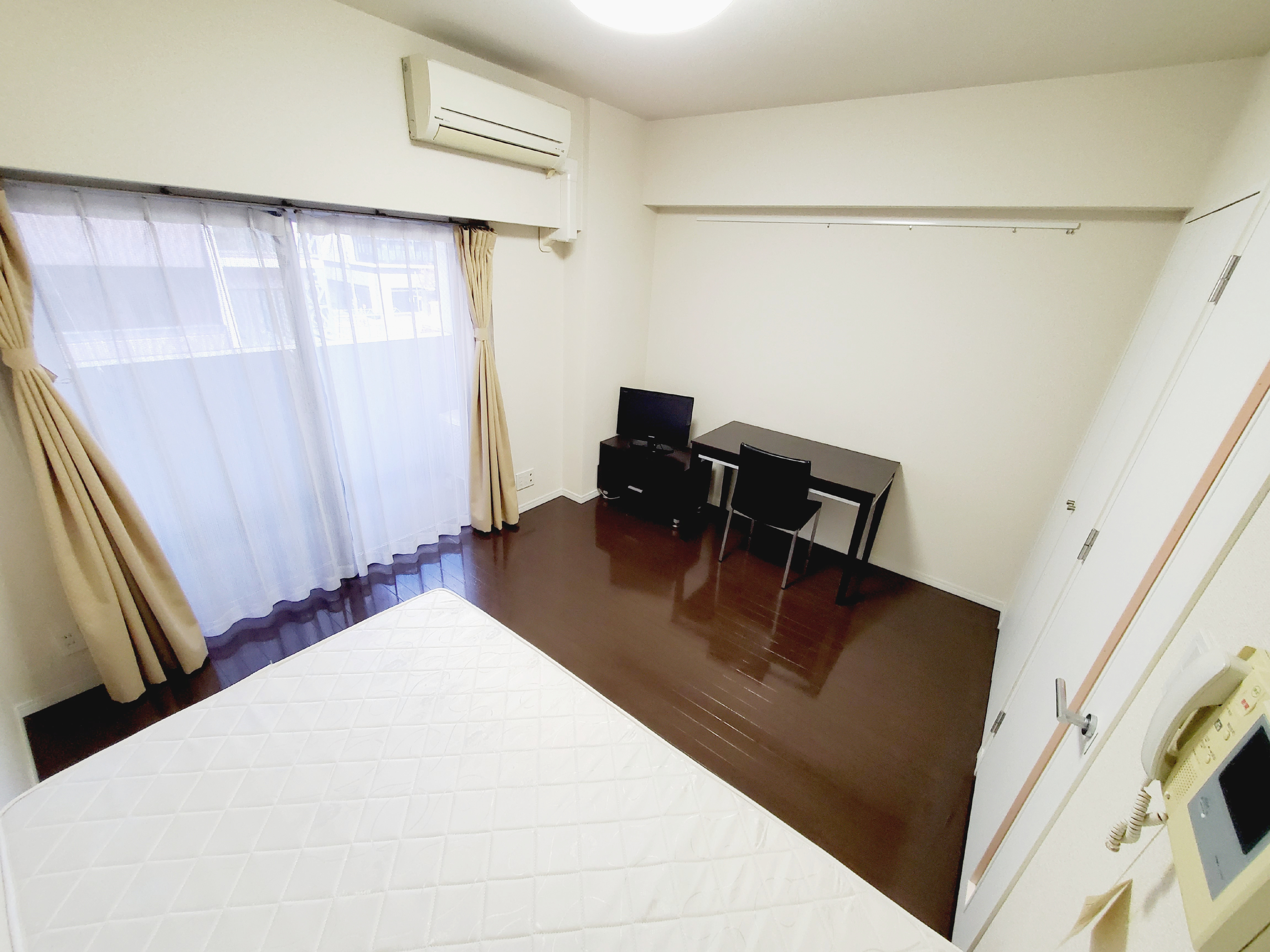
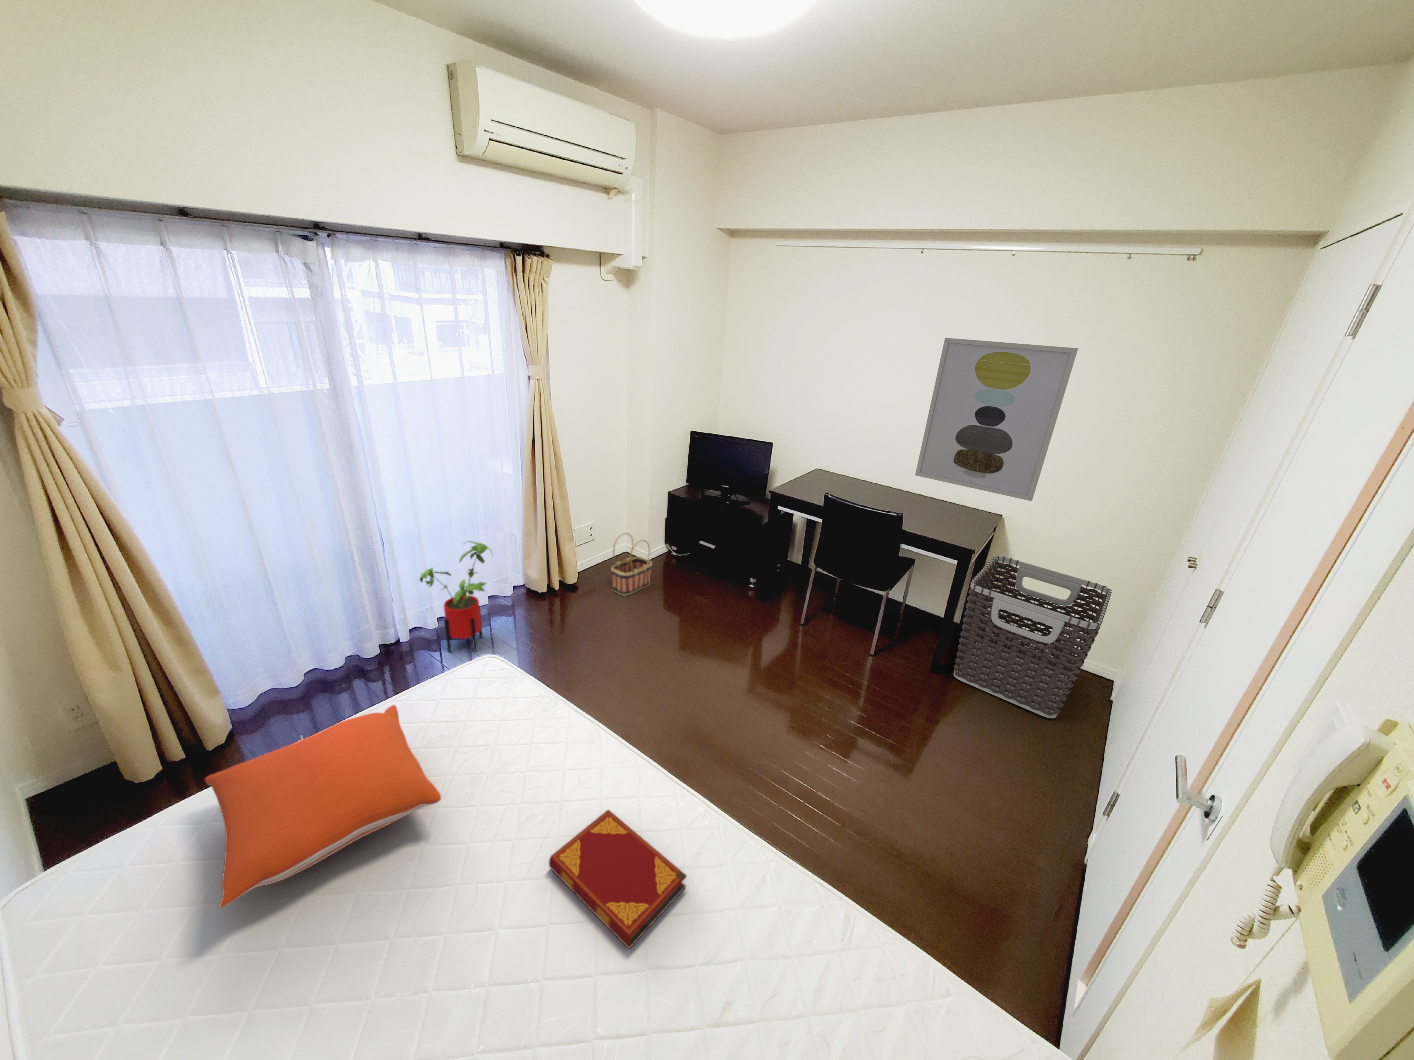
+ house plant (465, 597)
+ basket (631, 562)
+ pillow (324, 787)
+ hardback book (617, 872)
+ wall art (988, 419)
+ clothes hamper (1025, 632)
